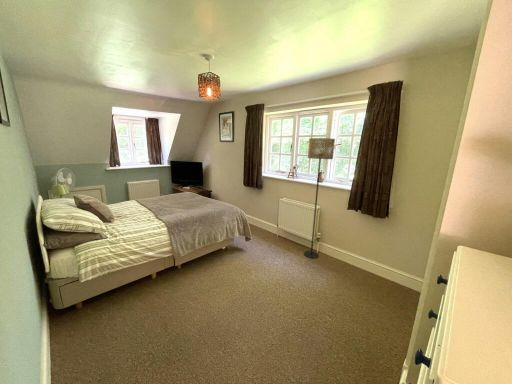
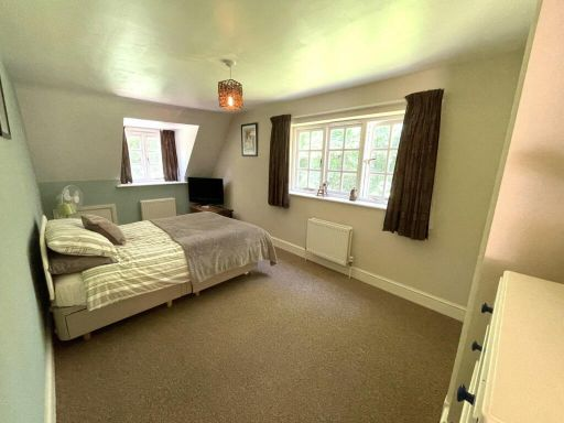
- floor lamp (316, 200)
